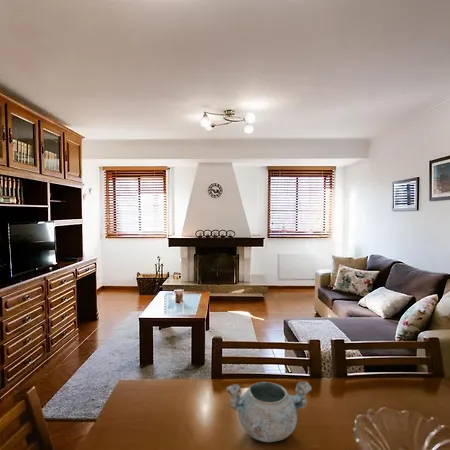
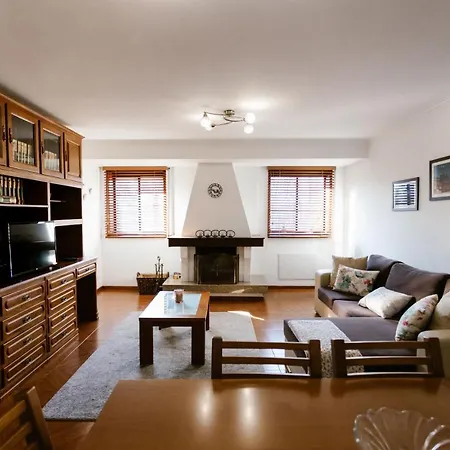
- decorative bowl (268, 406)
